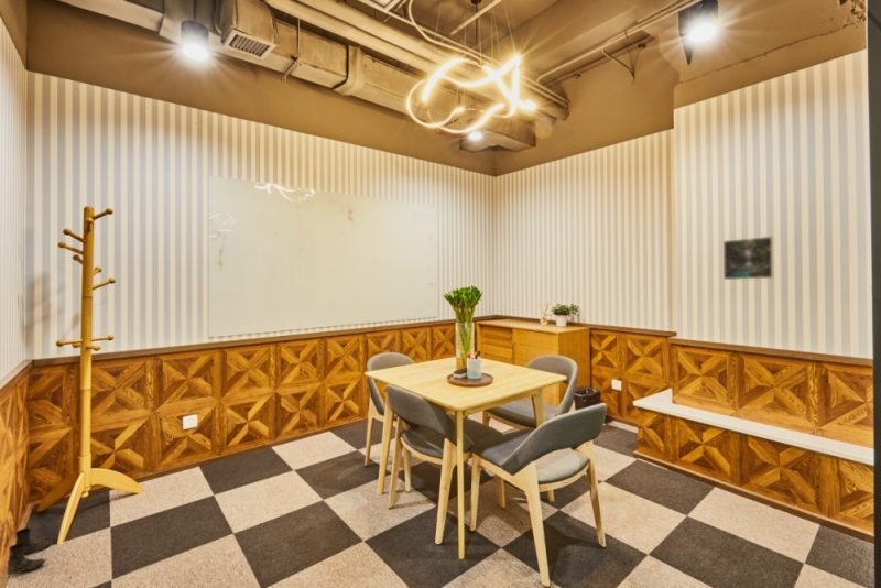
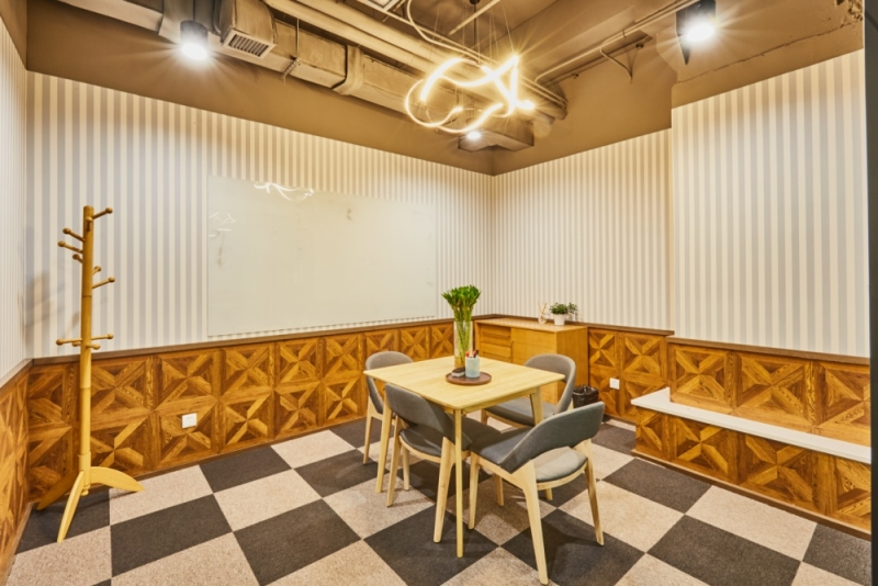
- boots (29, 547)
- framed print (747, 259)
